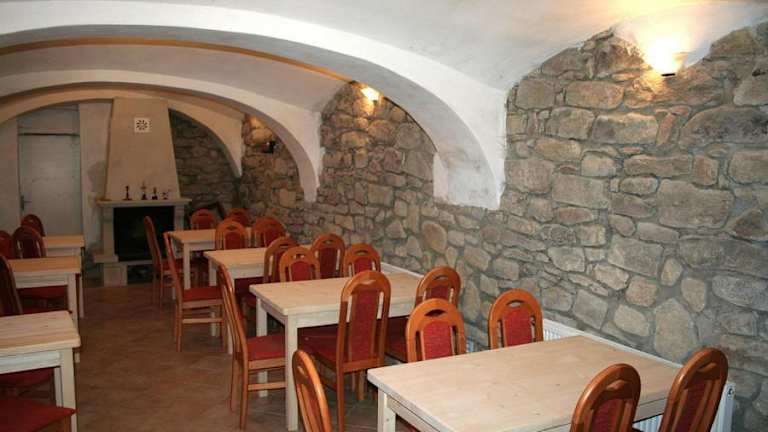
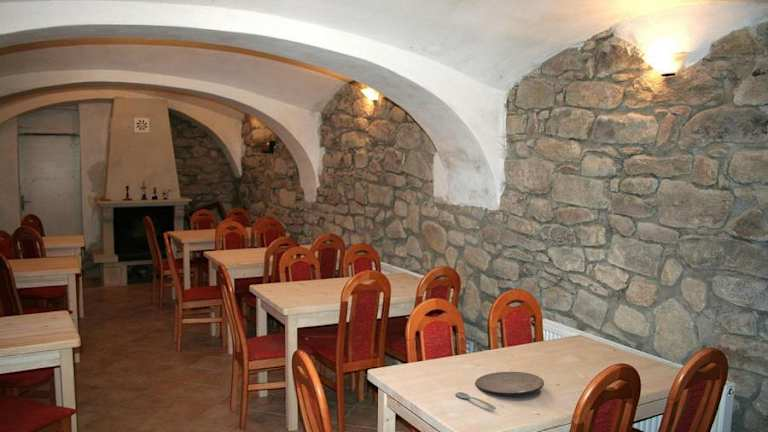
+ spoon (475, 399)
+ plate (509, 382)
